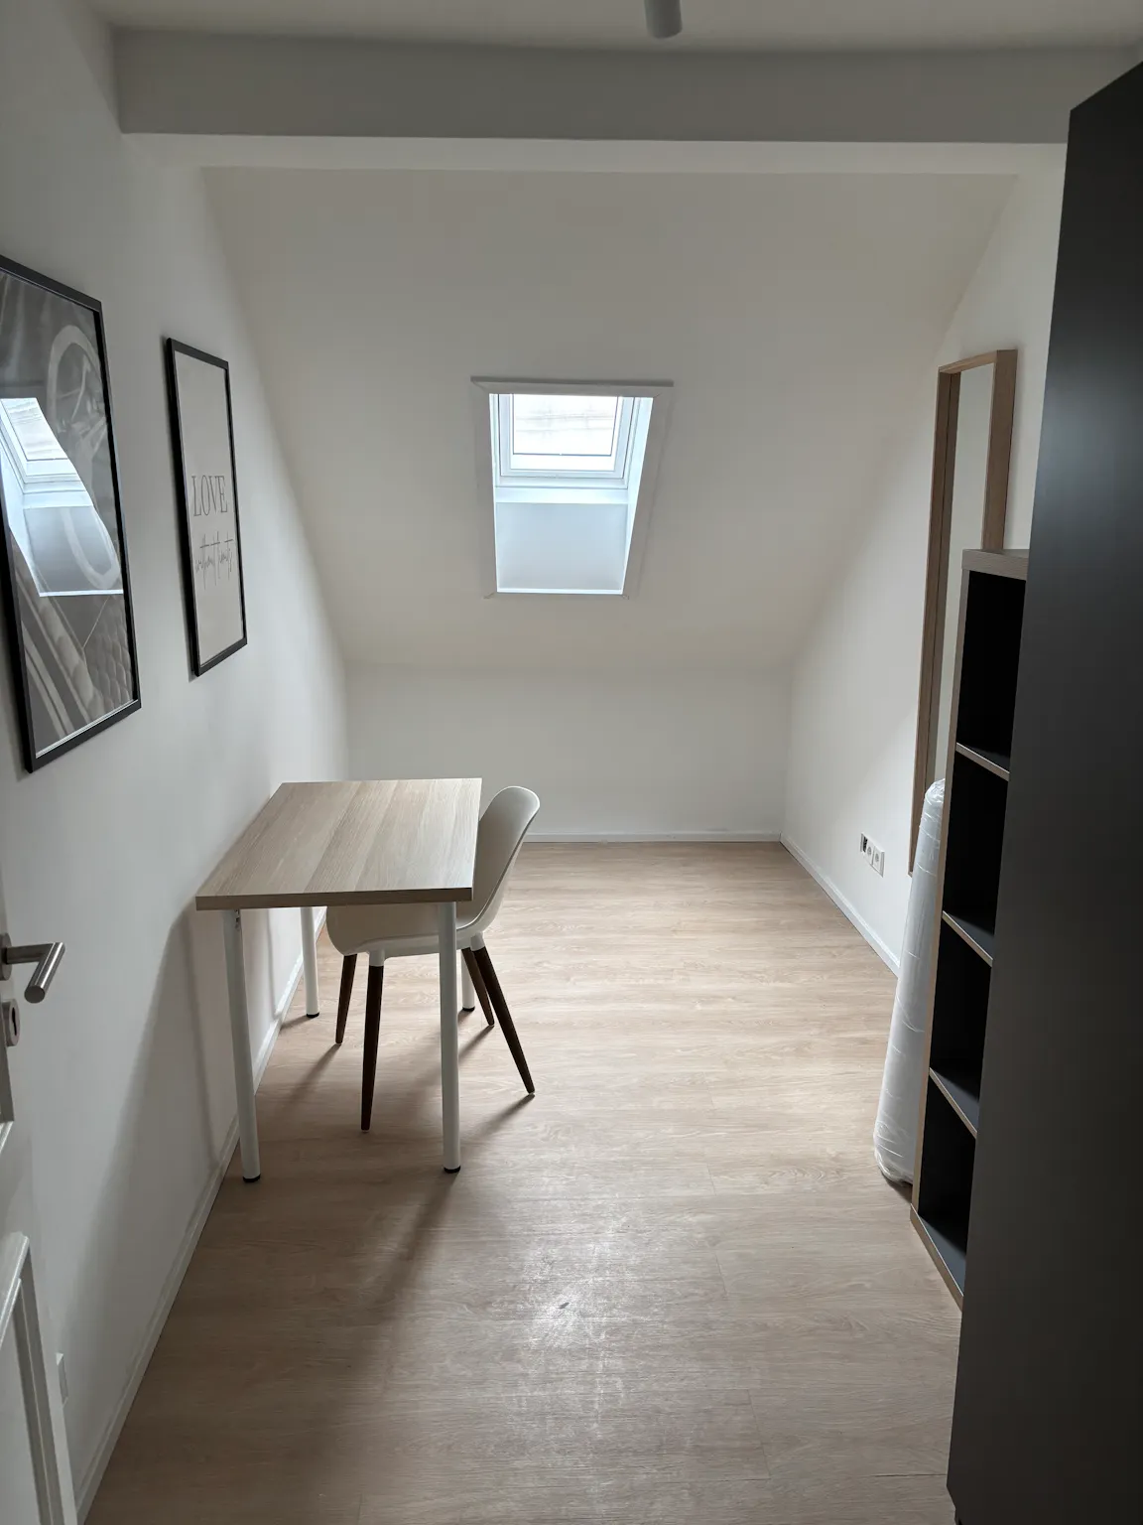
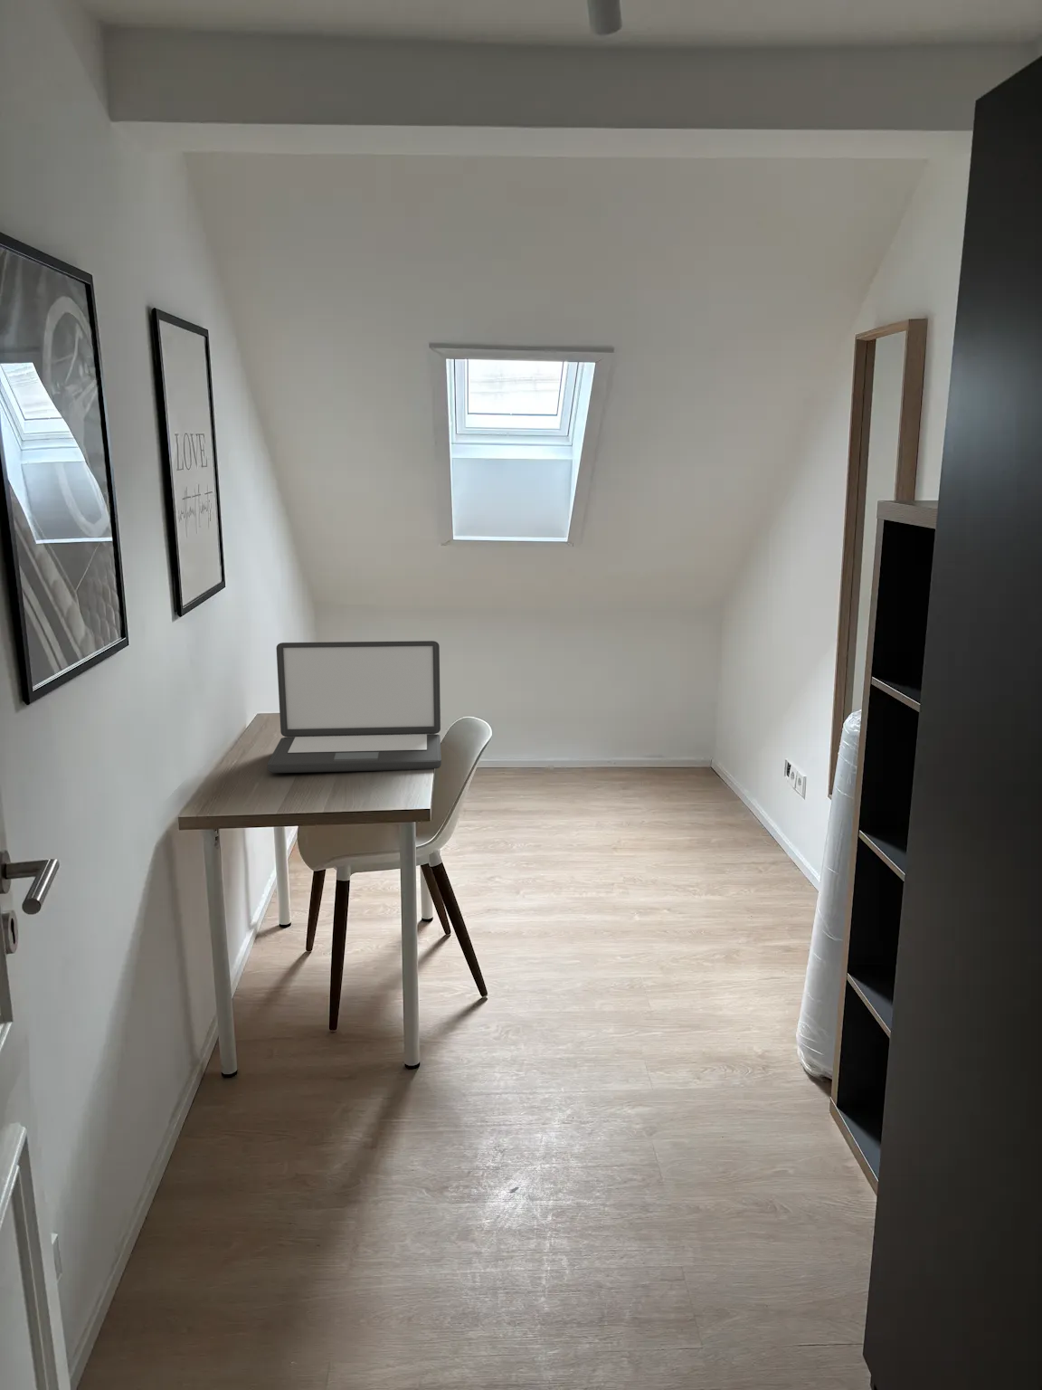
+ laptop (357, 704)
